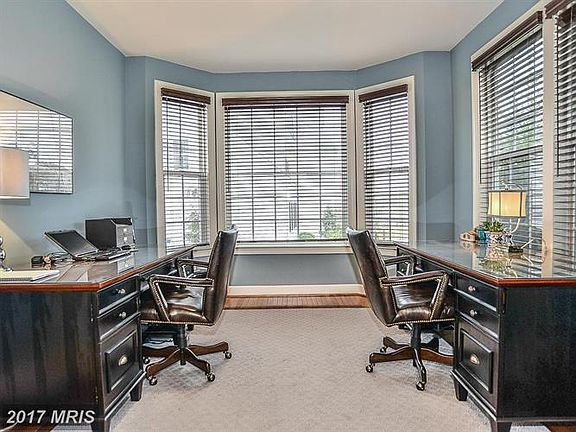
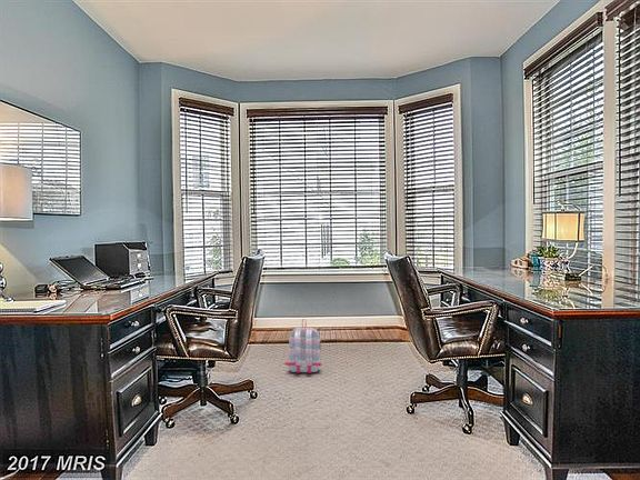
+ backpack (303, 344)
